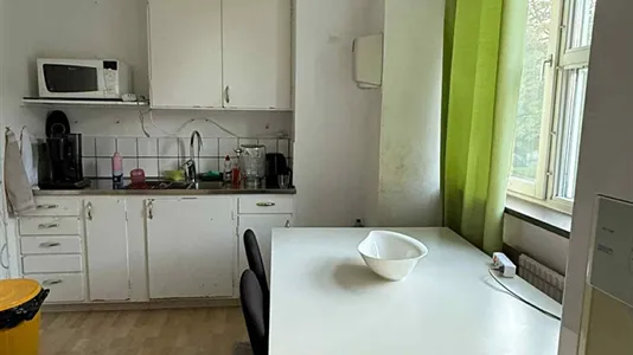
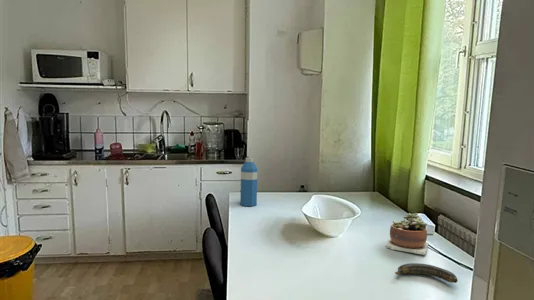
+ water bottle (248, 181)
+ banana (423, 272)
+ succulent plant (408, 230)
